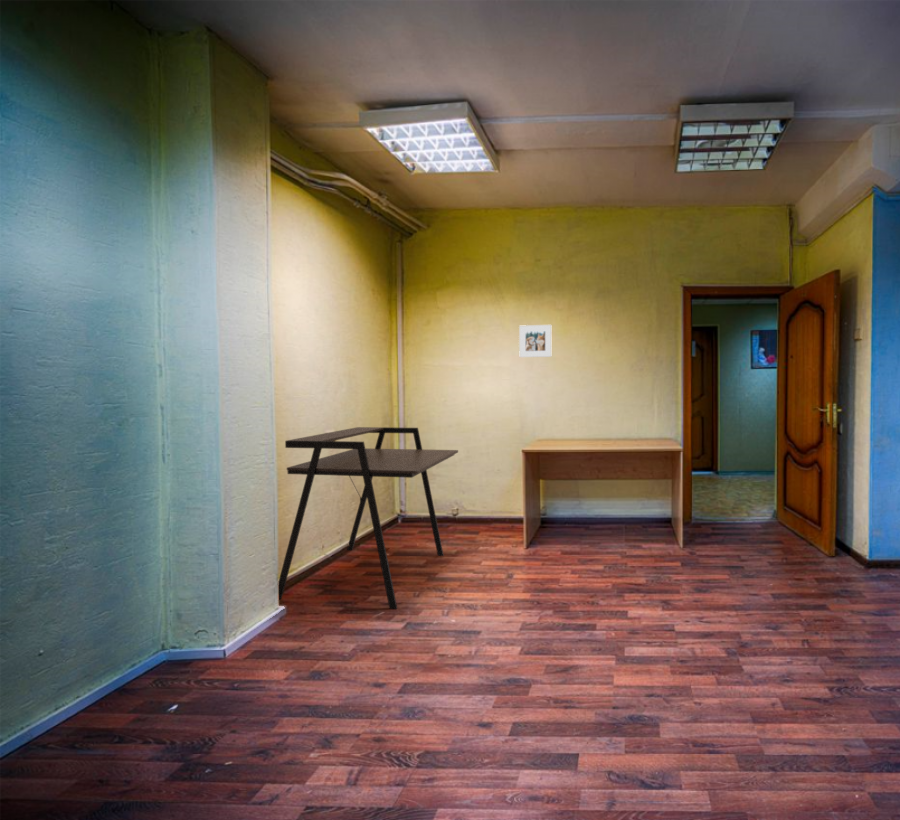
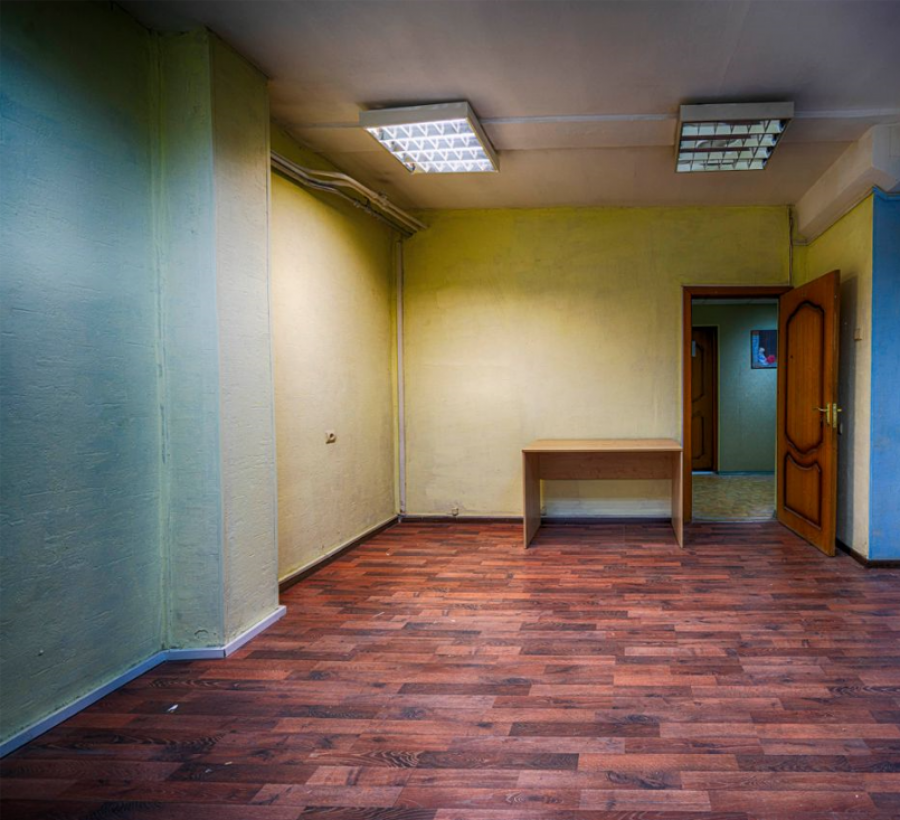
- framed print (535, 341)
- desk (376, 505)
